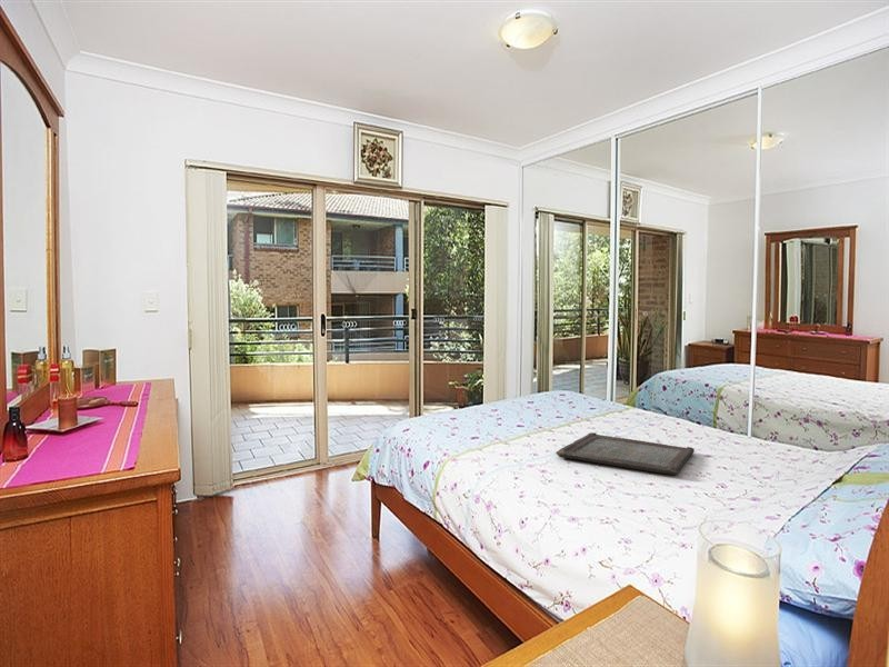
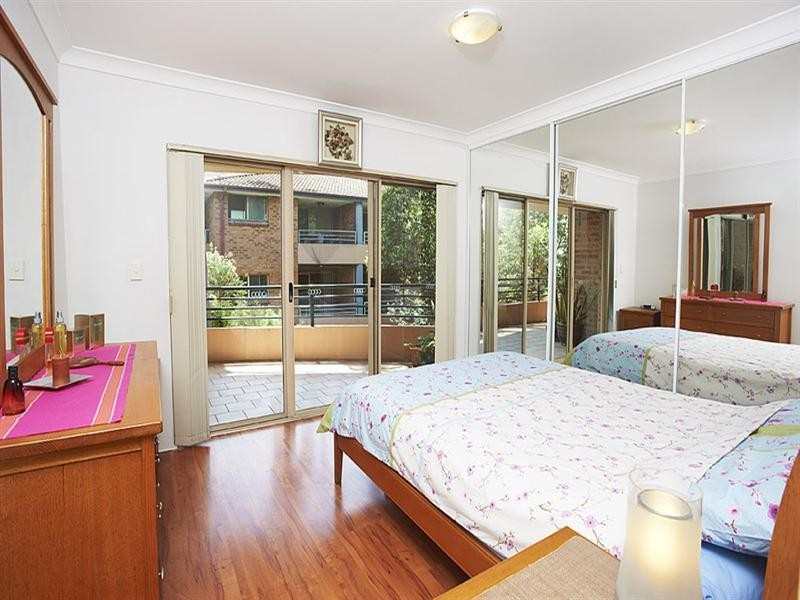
- serving tray (626, 451)
